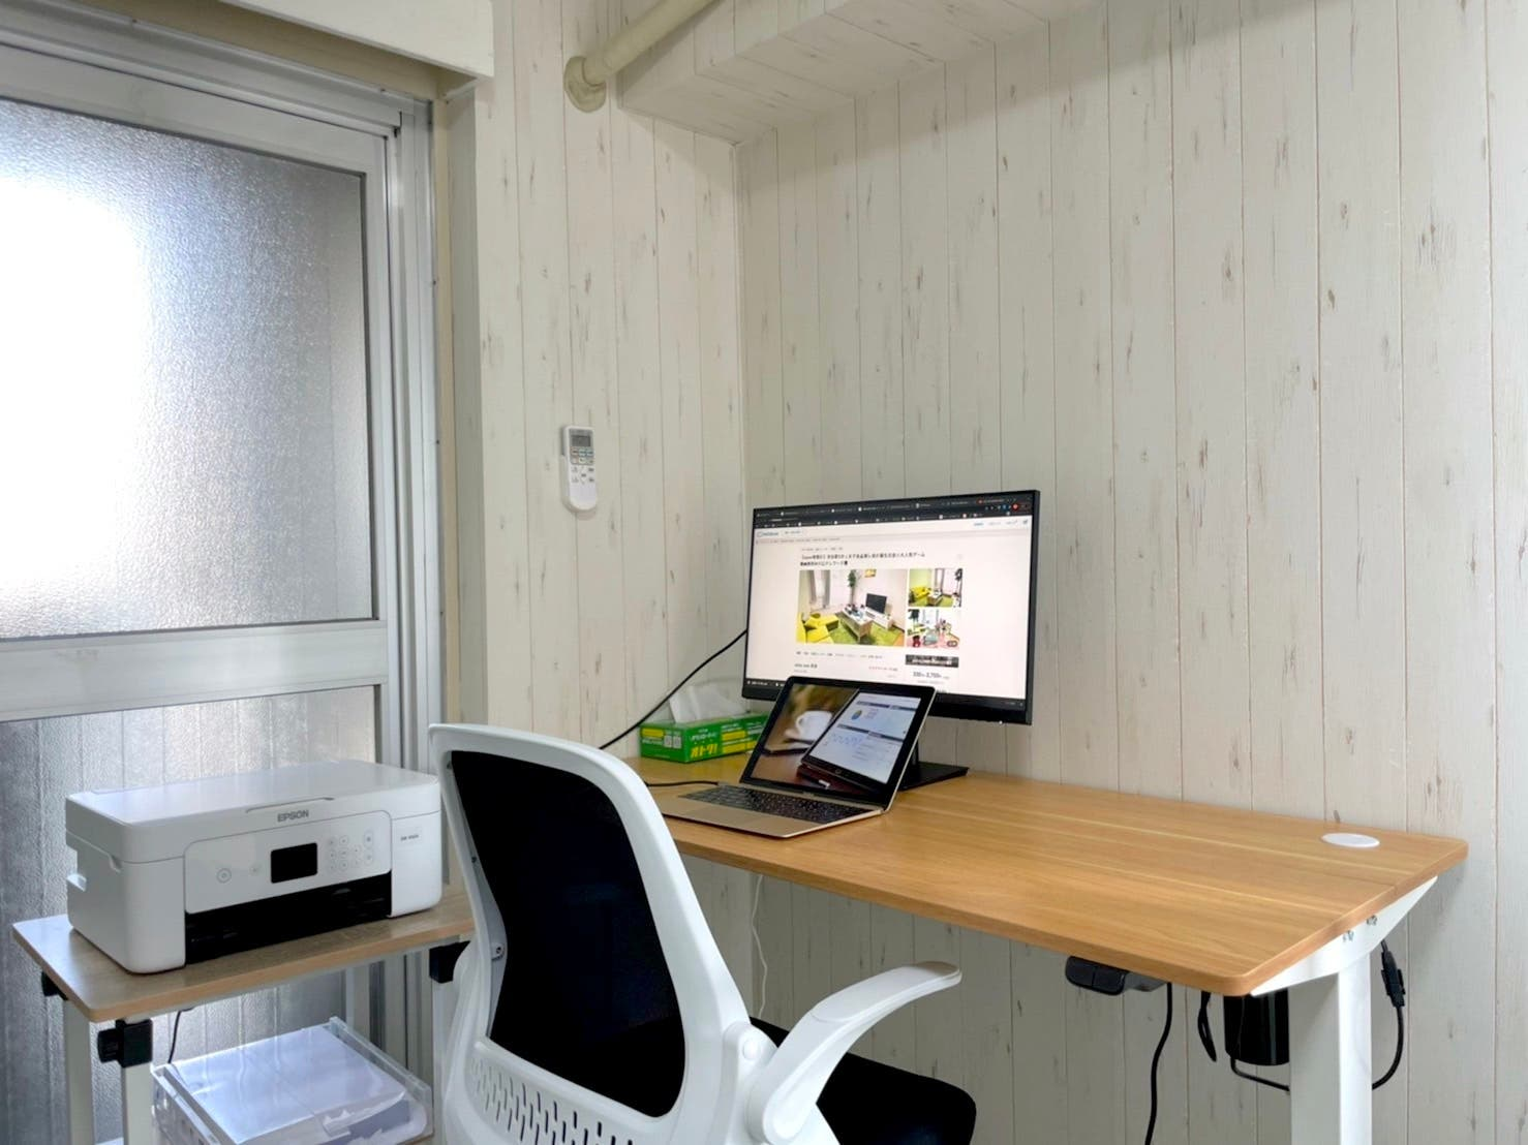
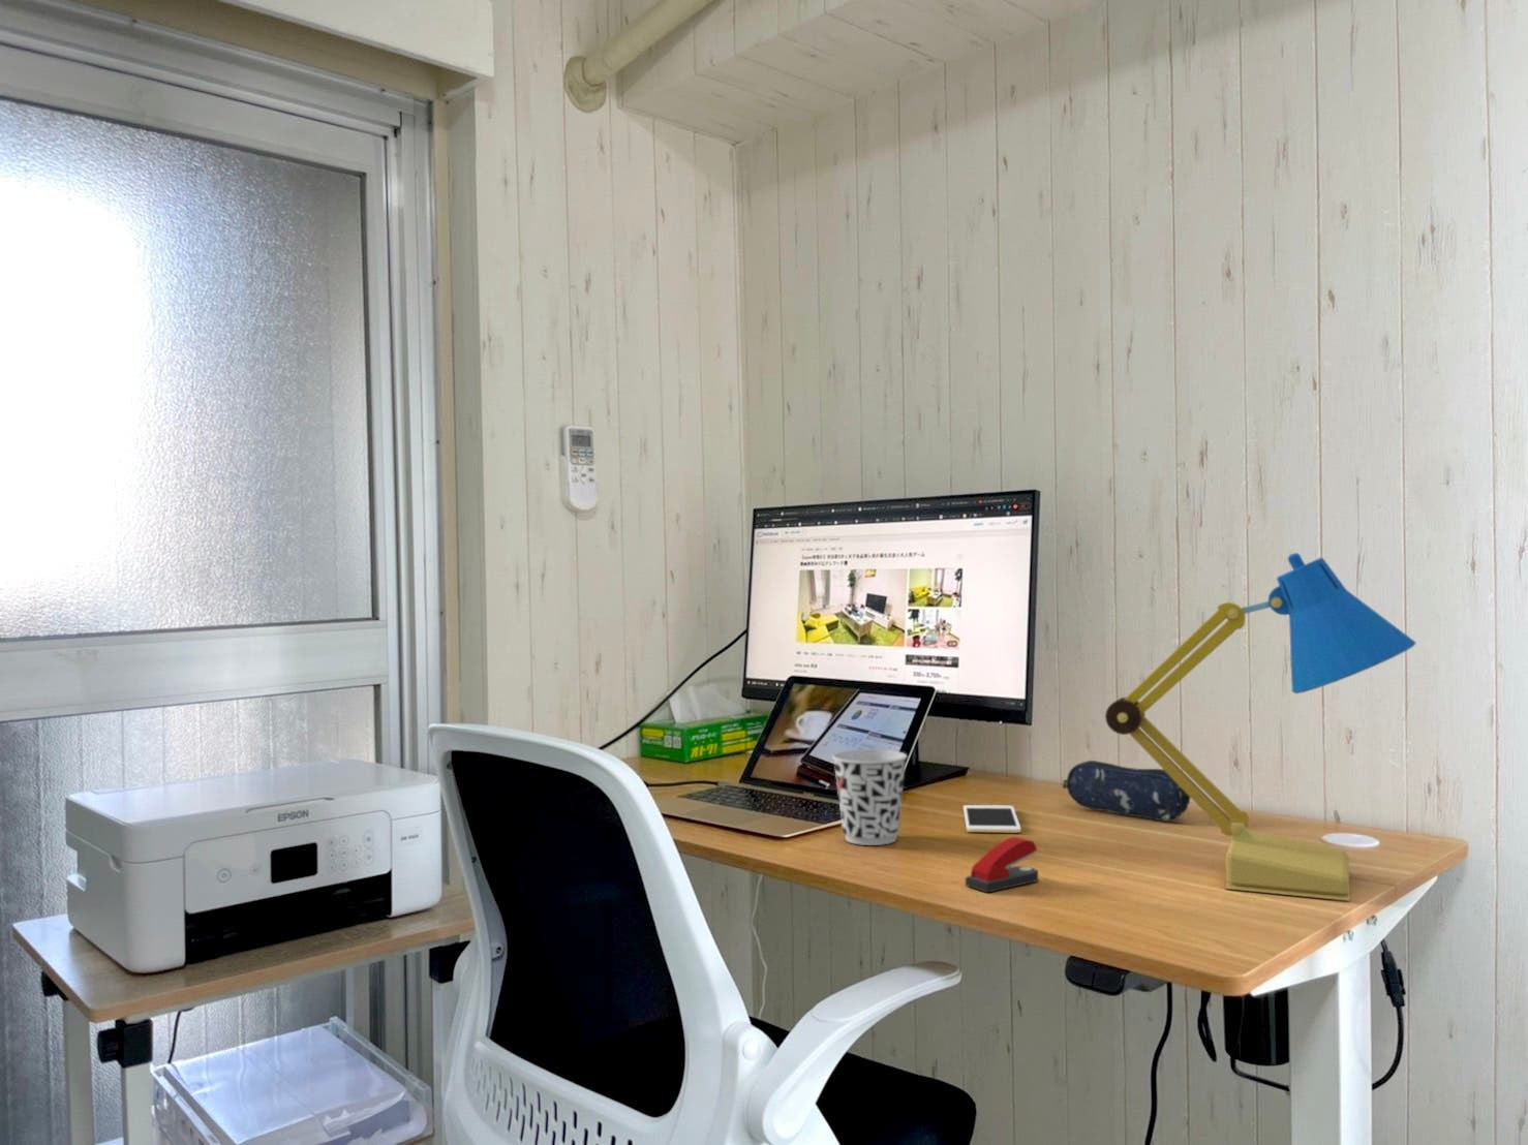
+ cell phone (990, 818)
+ pencil case (1127, 789)
+ stapler (1005, 862)
+ cup (870, 796)
+ desk lamp (1292, 692)
